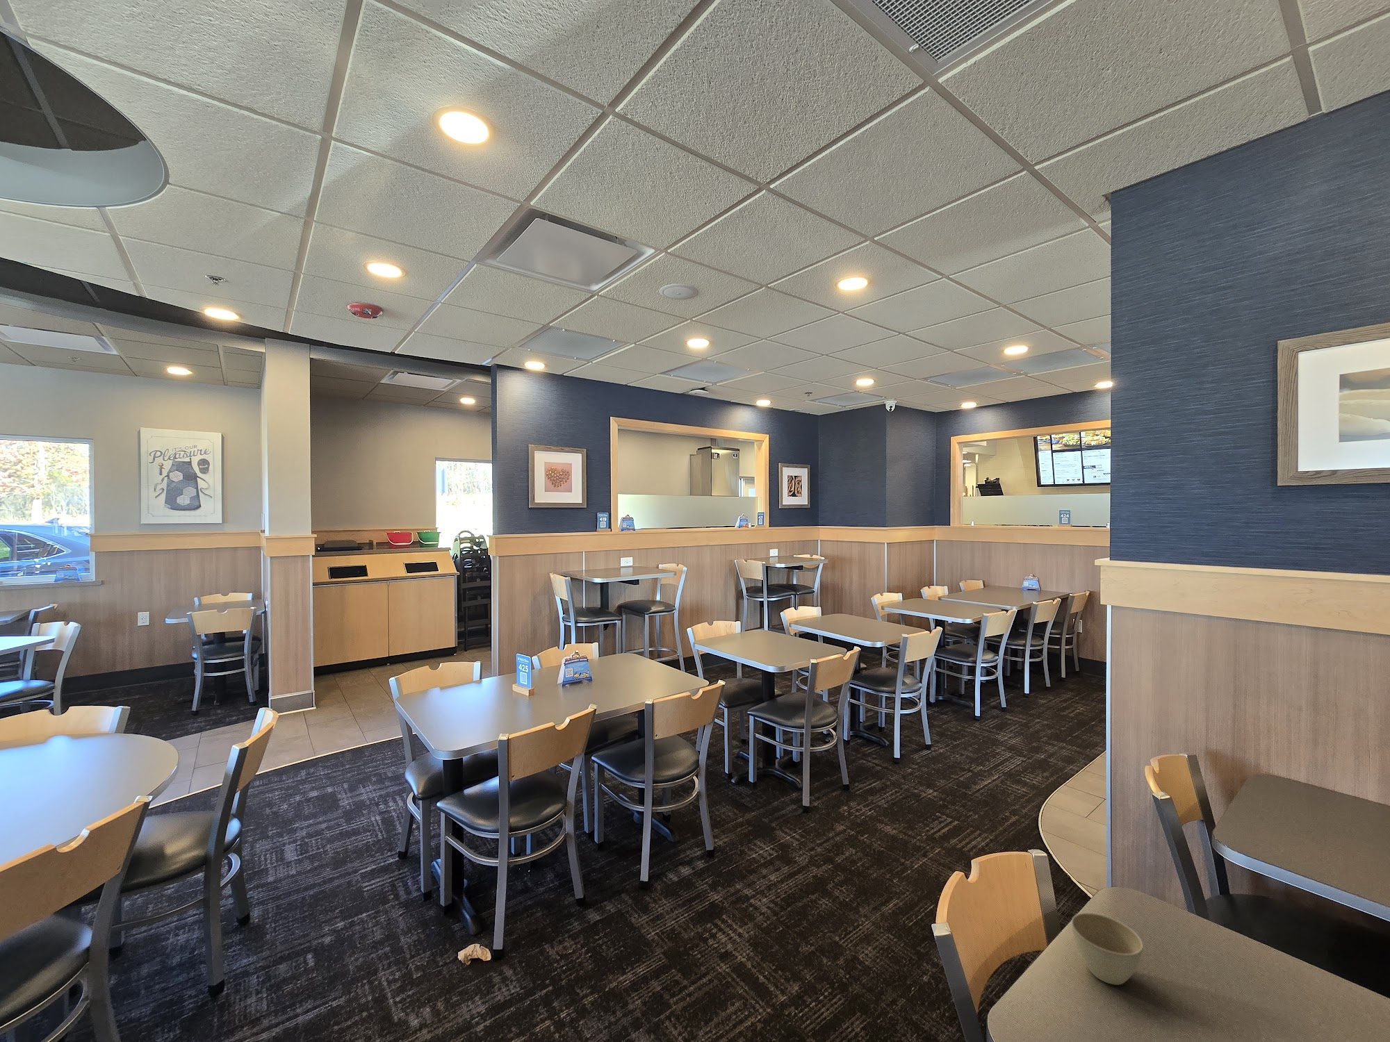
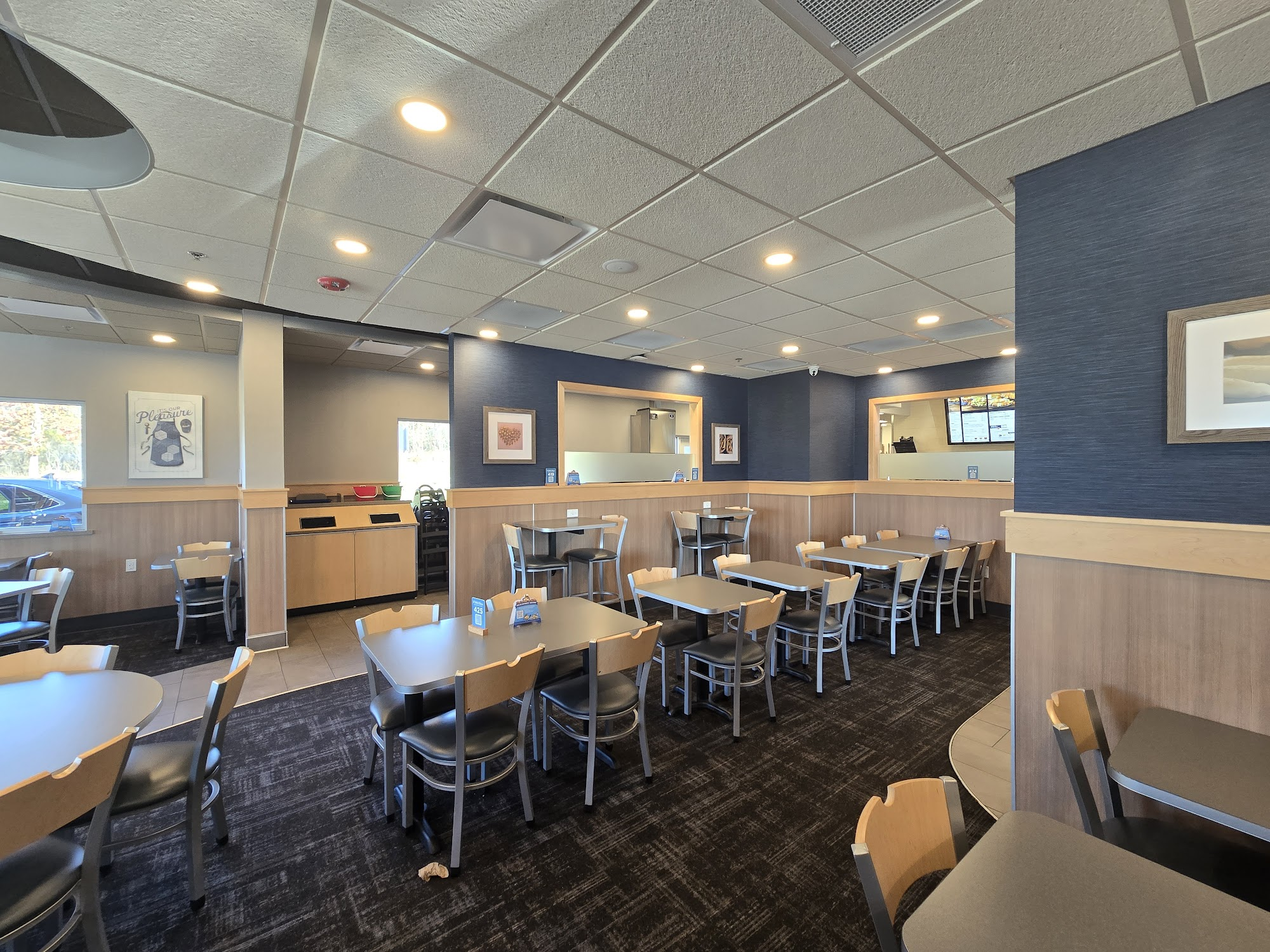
- flower pot (1105, 952)
